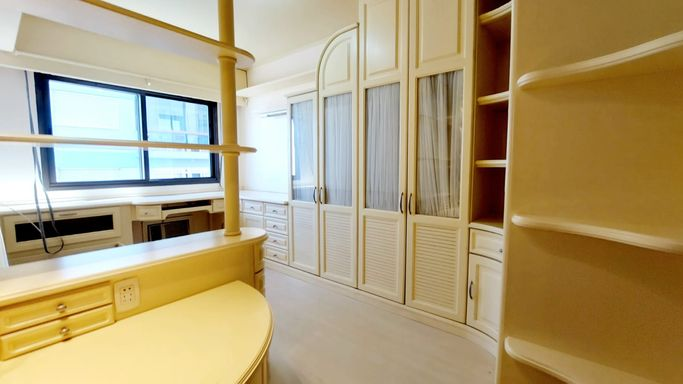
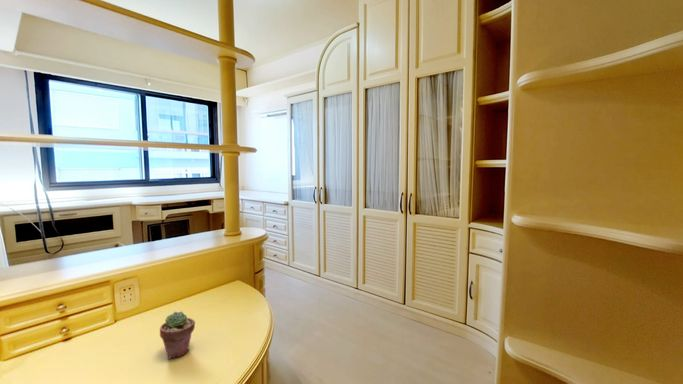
+ potted succulent (177, 332)
